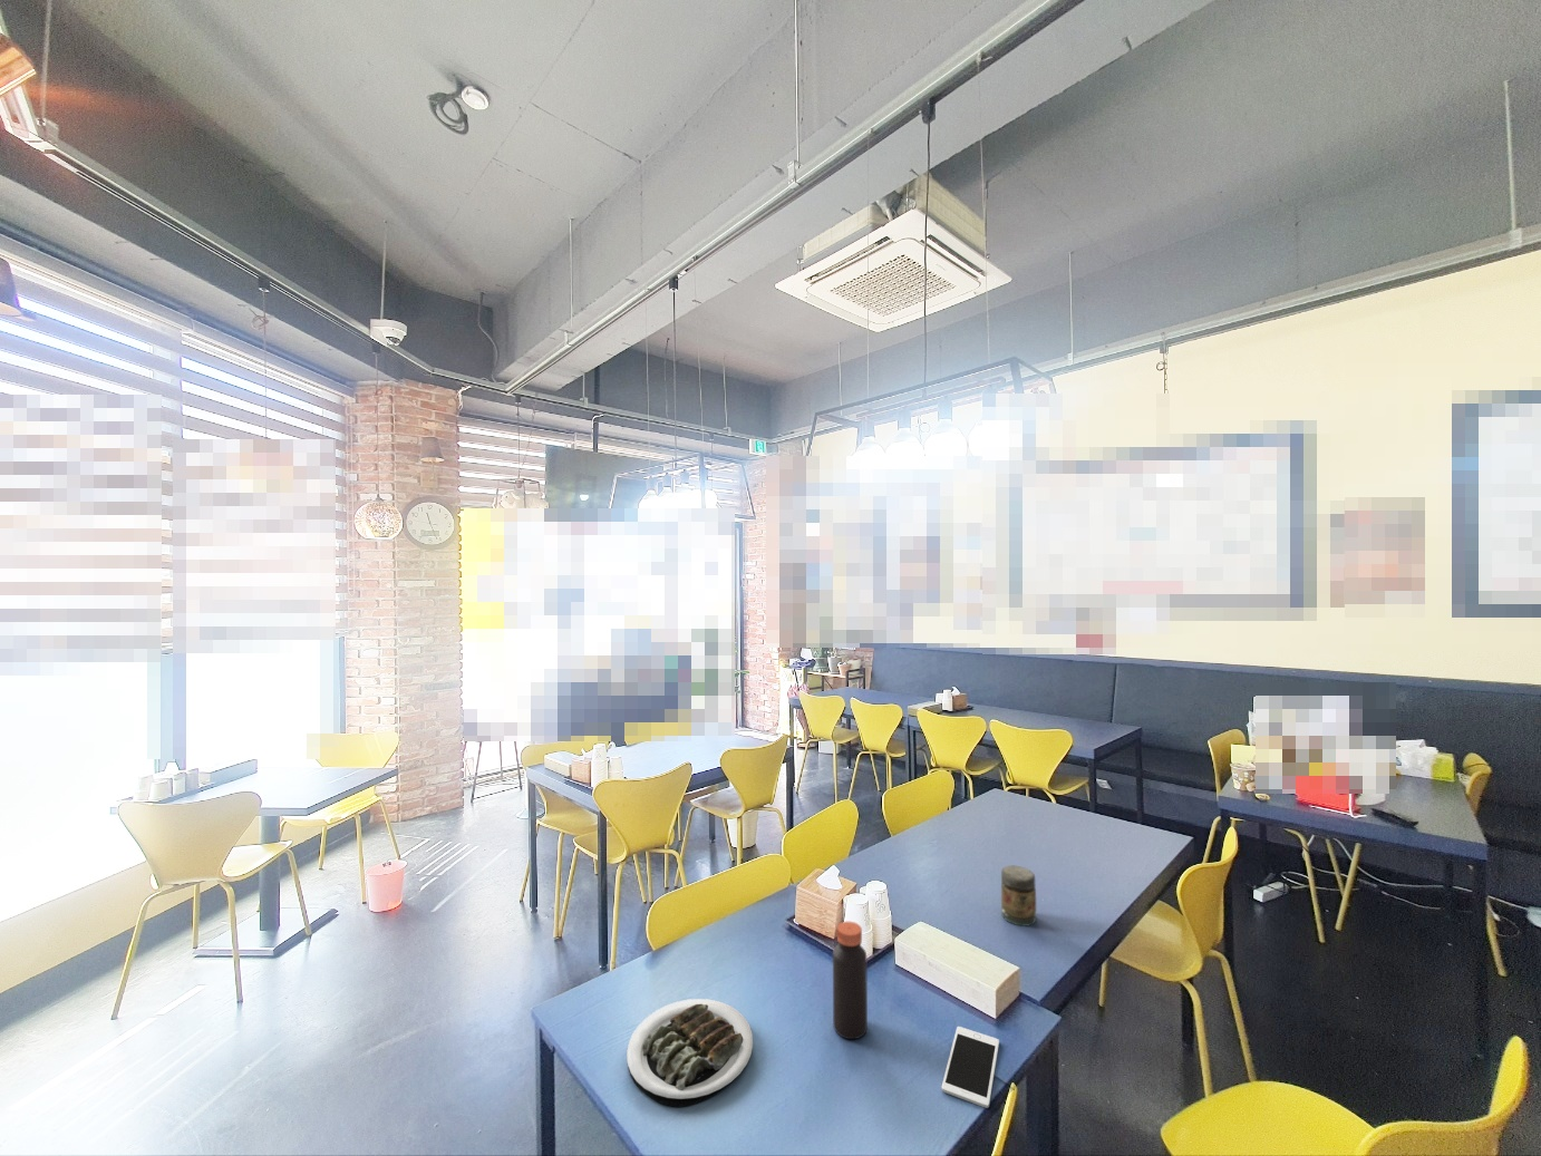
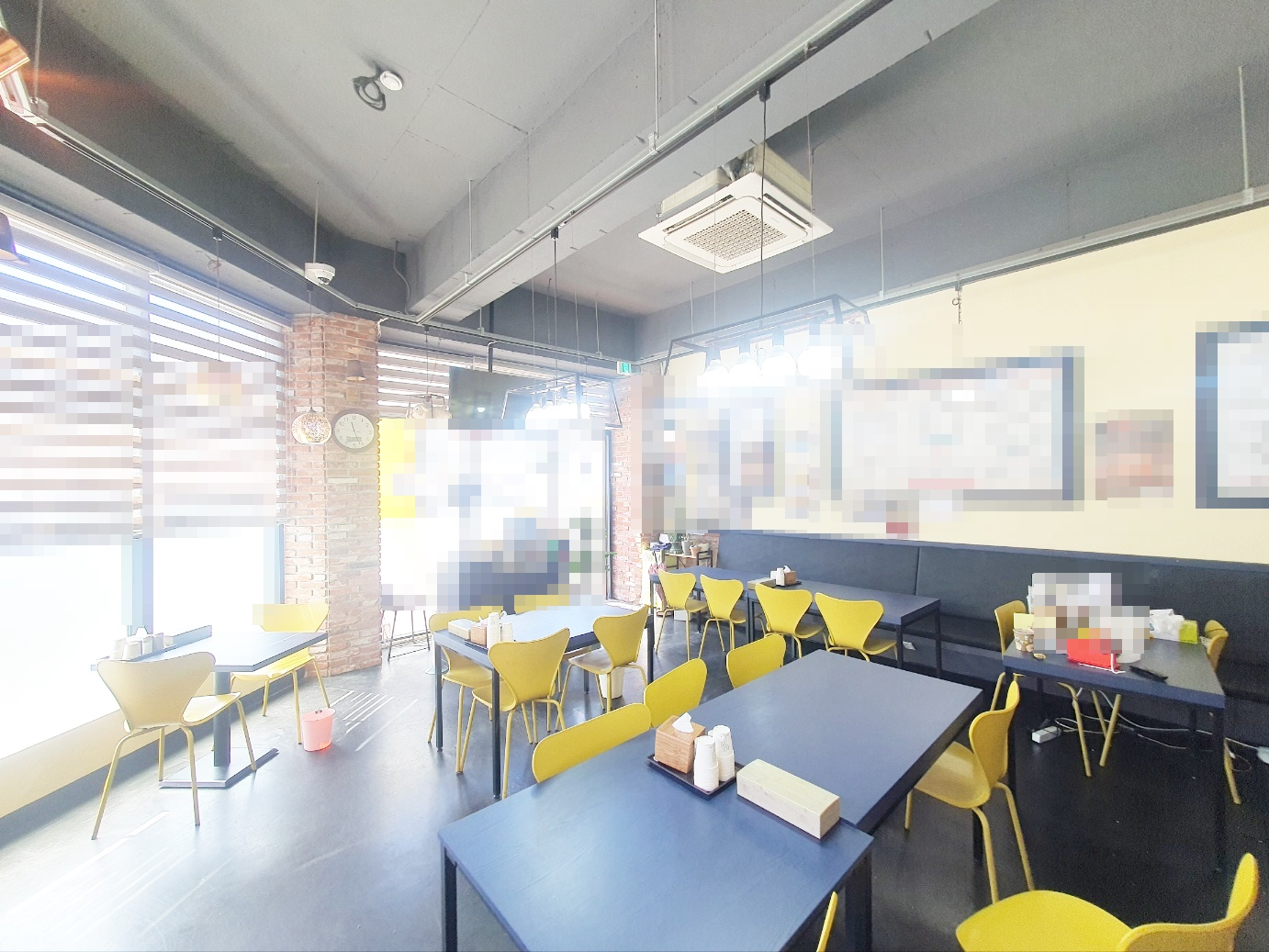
- bottle (850, 977)
- jar (1018, 894)
- cell phone (971, 1064)
- plate (690, 1042)
